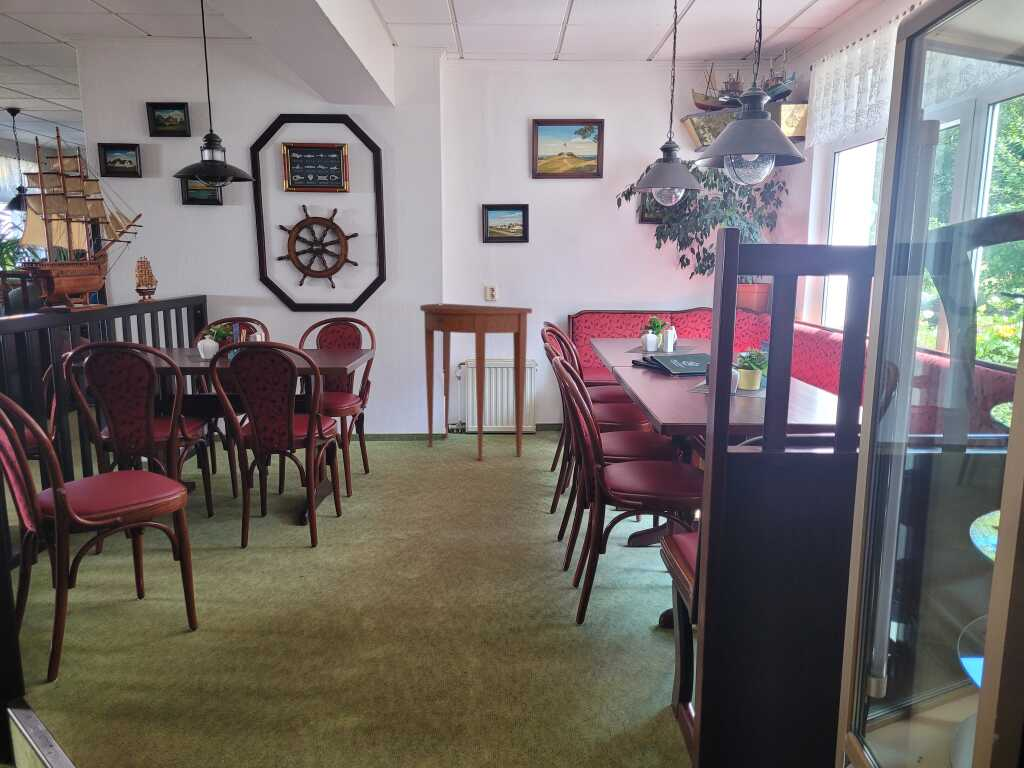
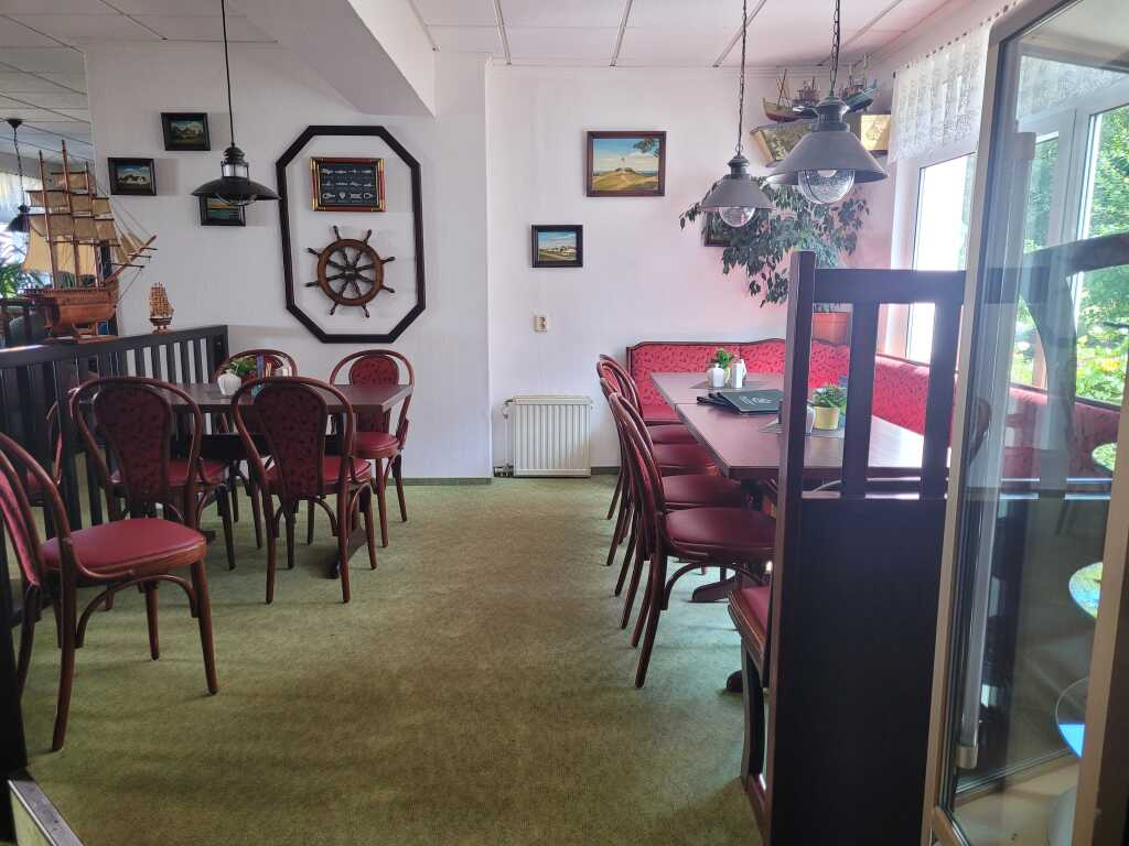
- console table (476, 378)
